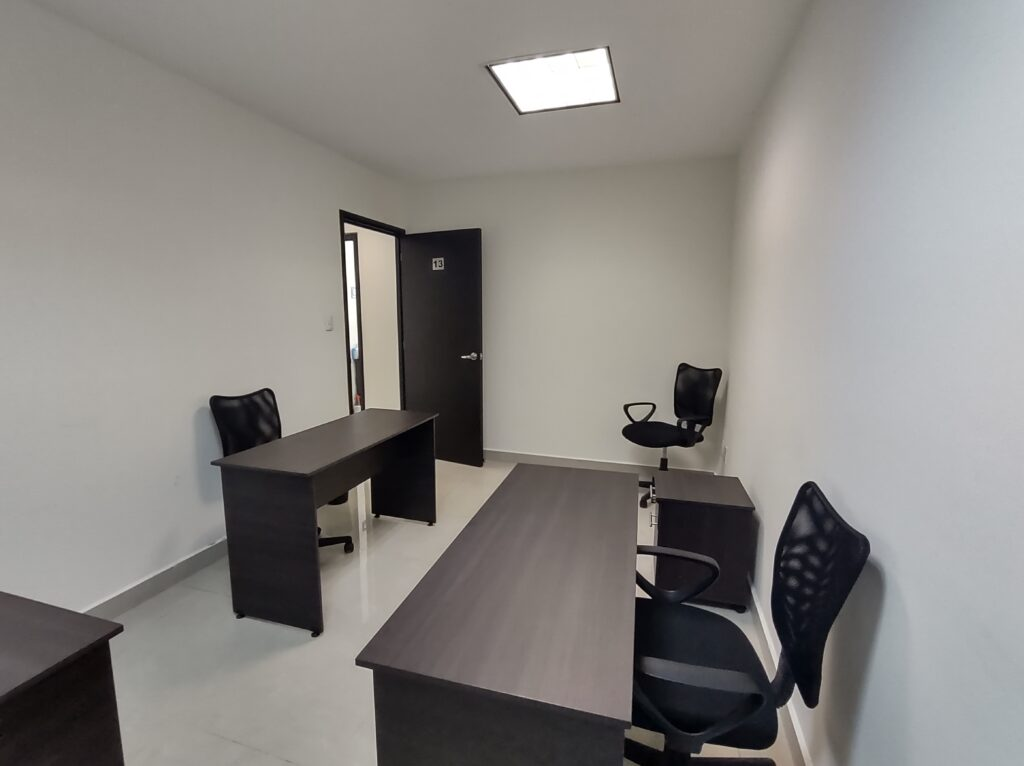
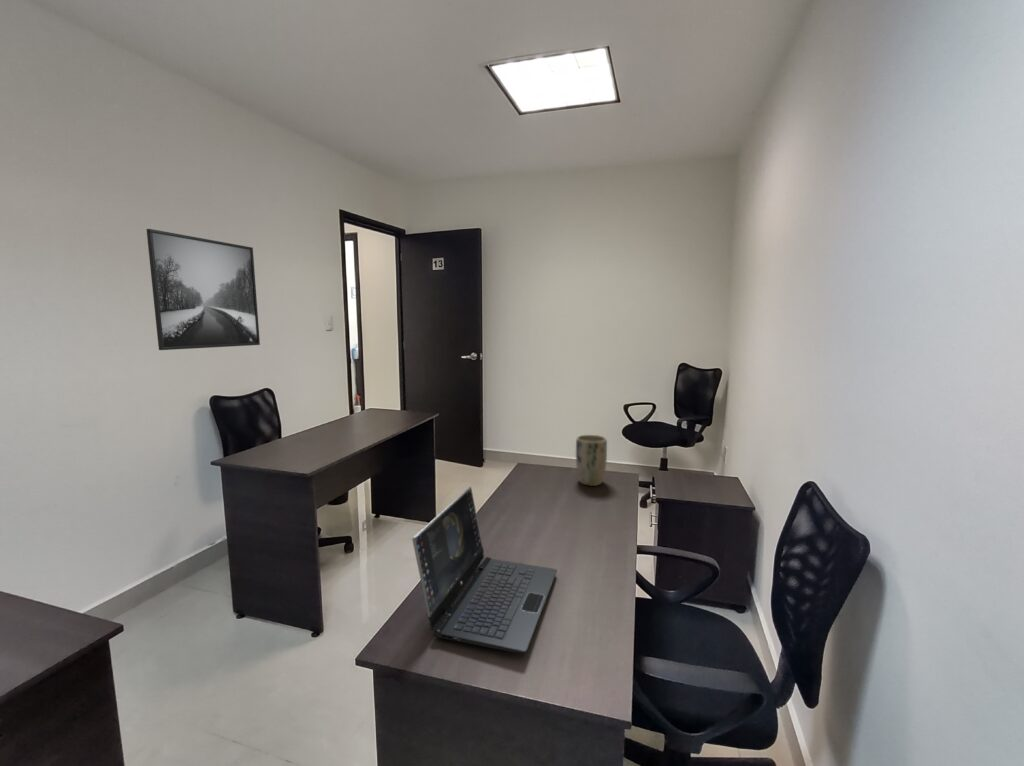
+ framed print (210, 294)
+ laptop (493, 559)
+ plant pot (590, 460)
